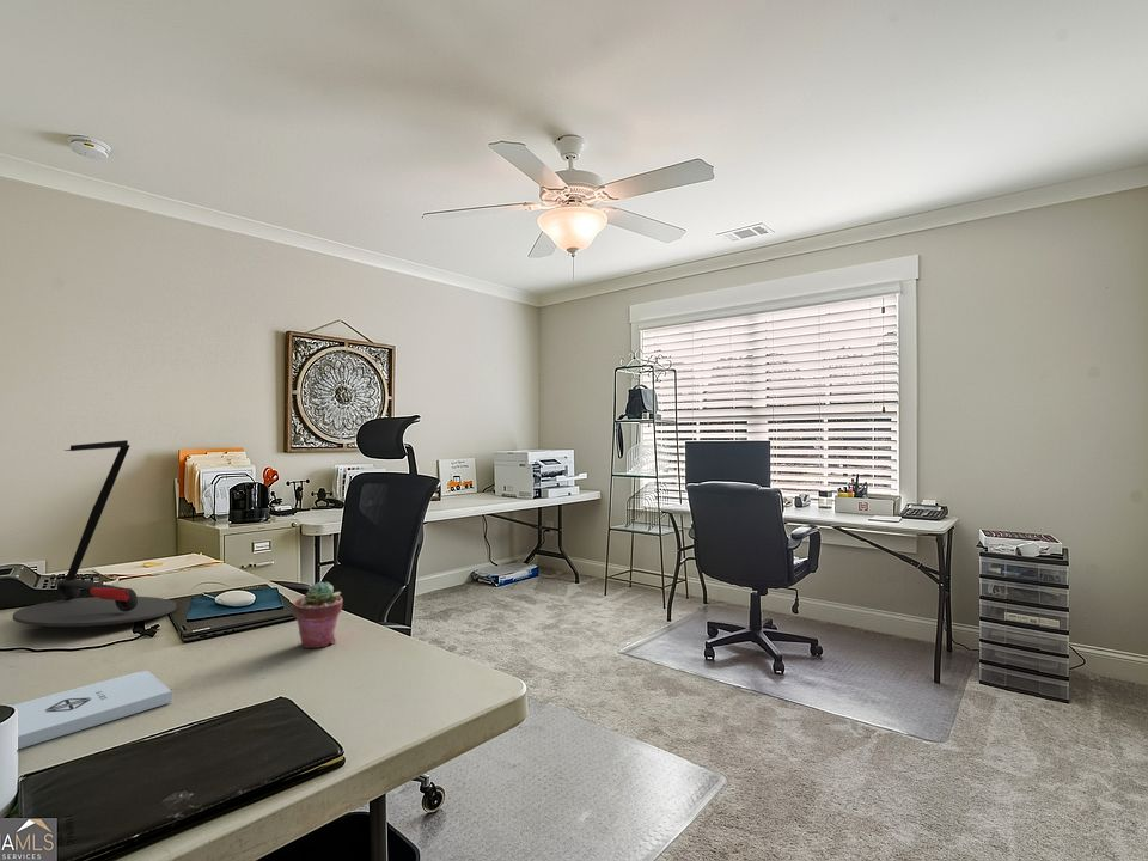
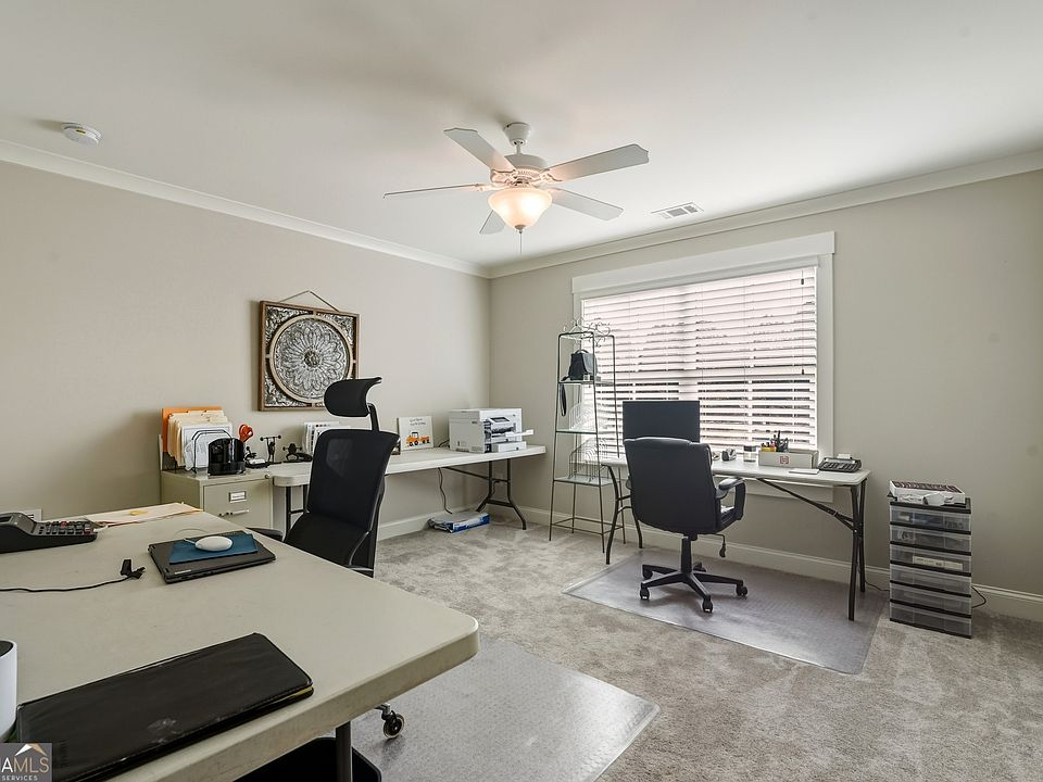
- notepad (74, 708)
- desk lamp (94, 529)
- potted succulent (318, 612)
